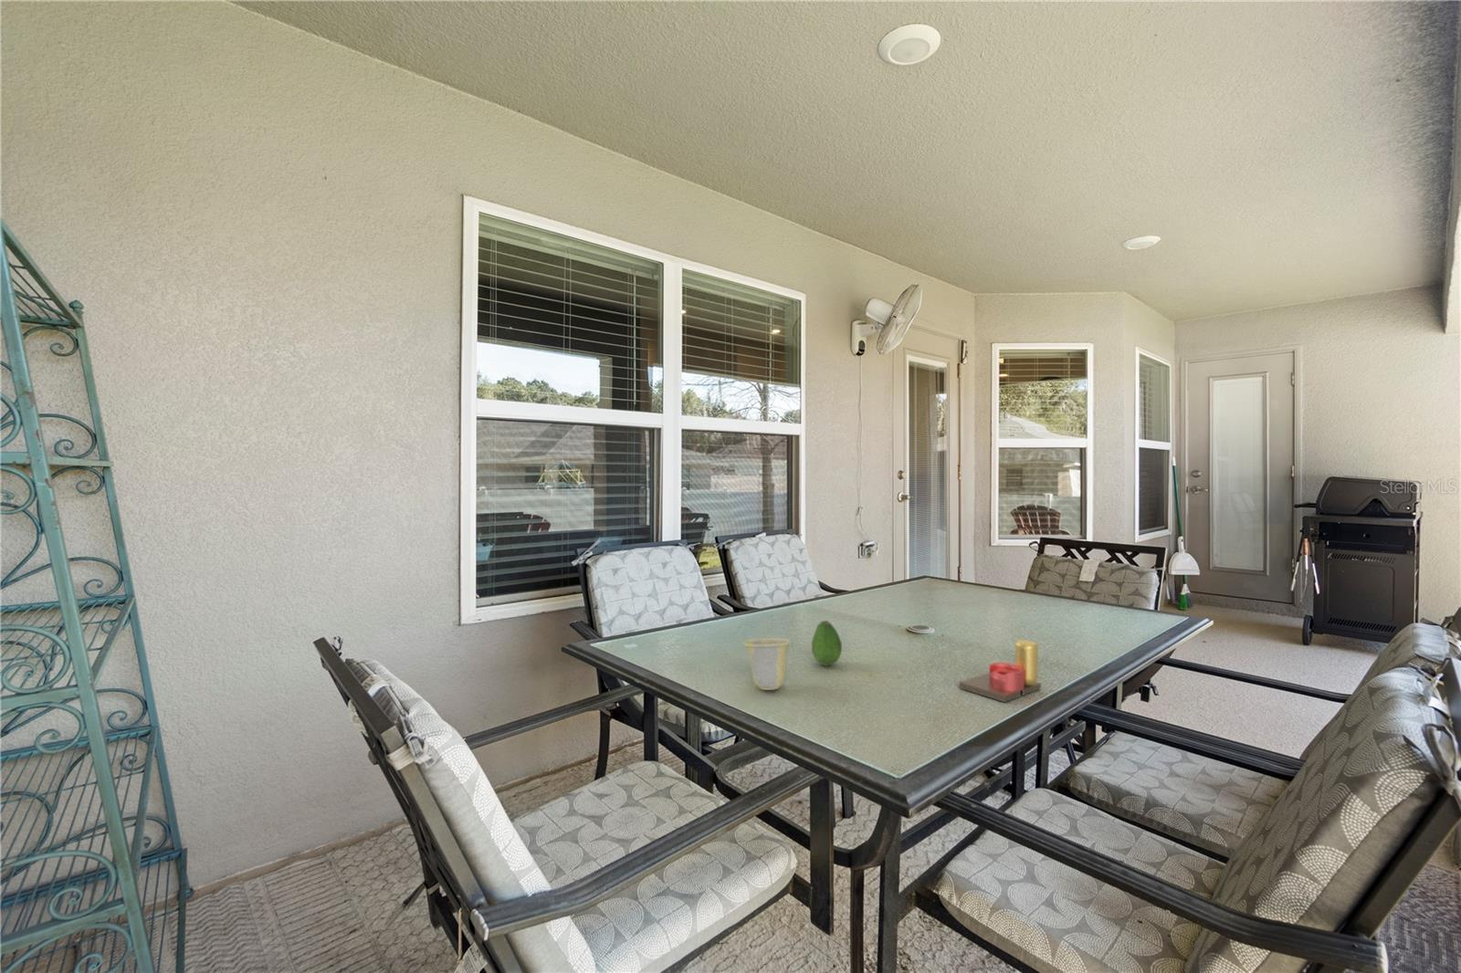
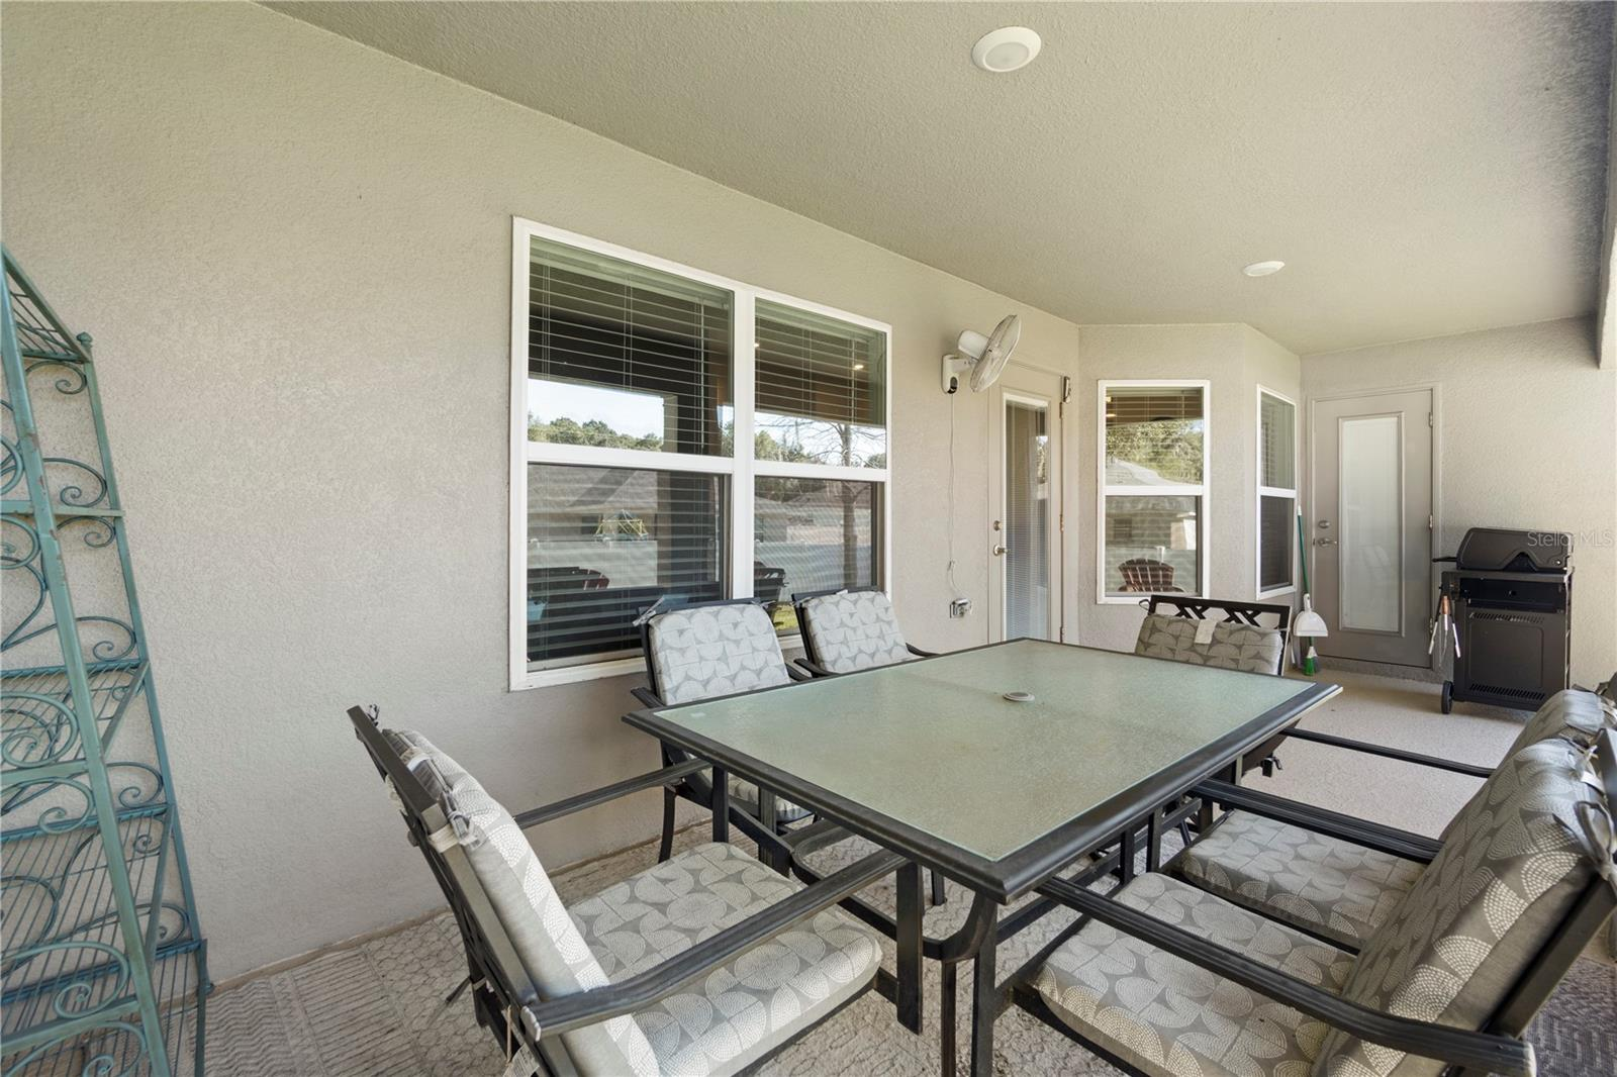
- fruit (827, 643)
- cup (767, 661)
- candle (1002, 665)
